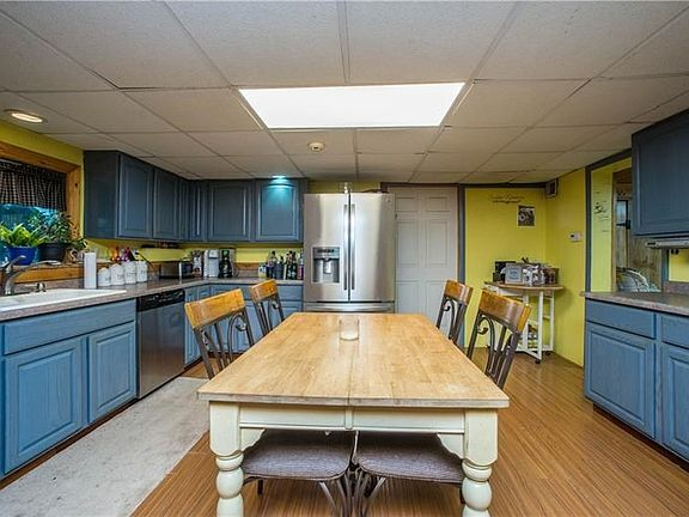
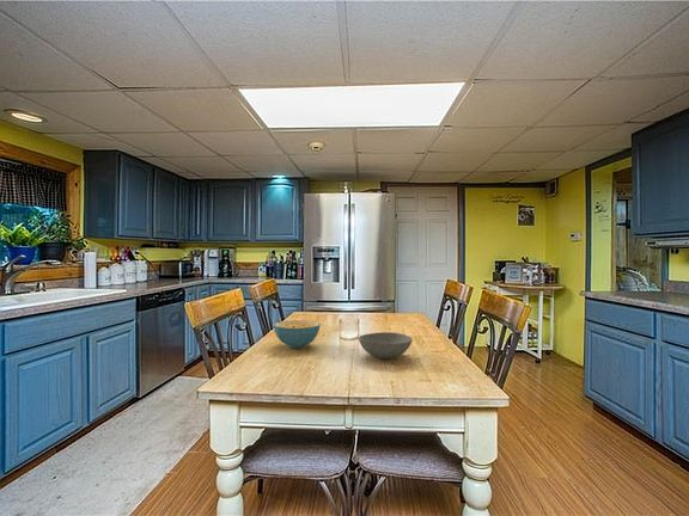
+ cereal bowl (297, 334)
+ bowl (385, 346)
